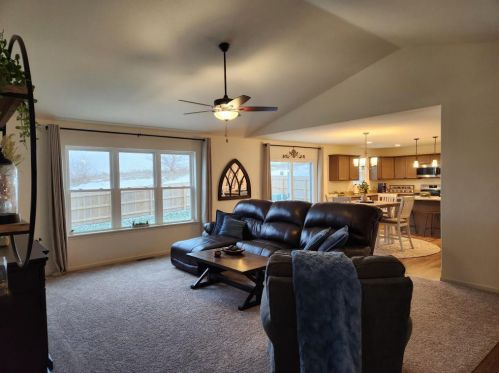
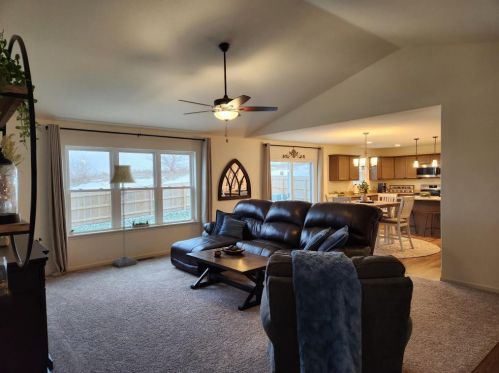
+ floor lamp (123, 214)
